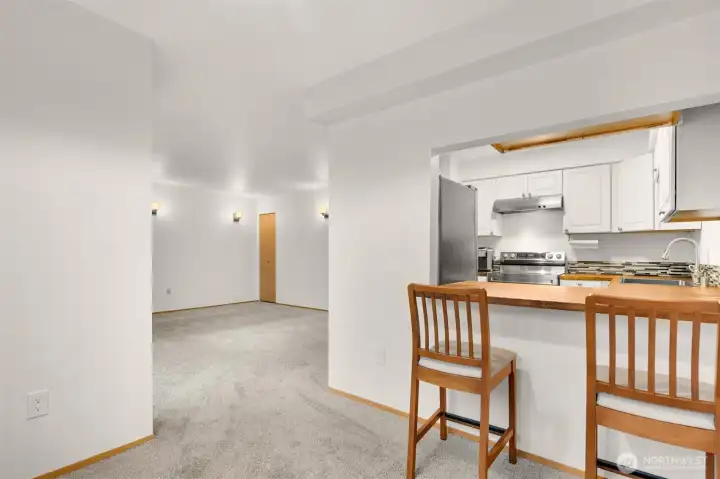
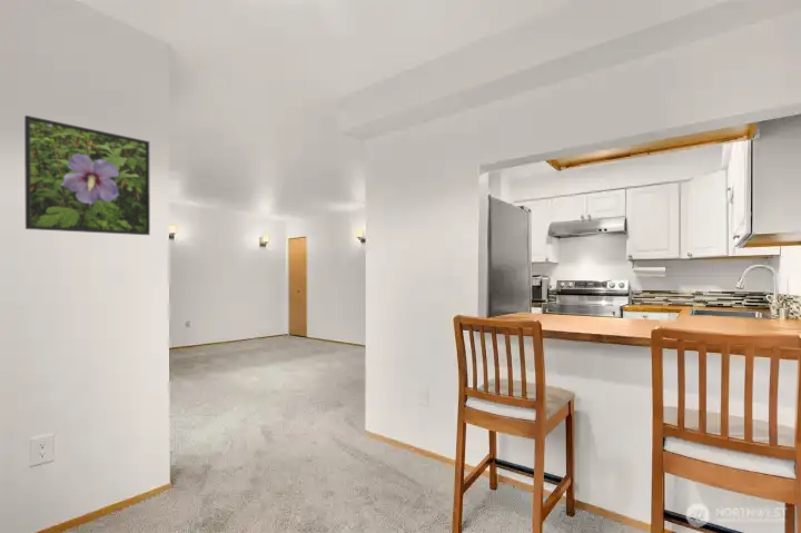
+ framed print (92, 180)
